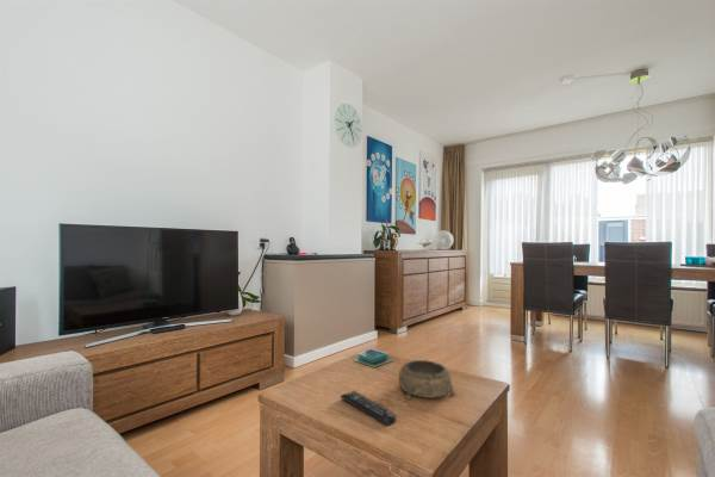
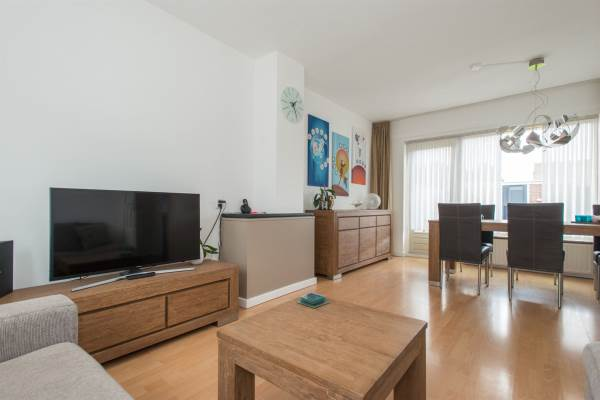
- decorative bowl (423, 379)
- remote control (366, 405)
